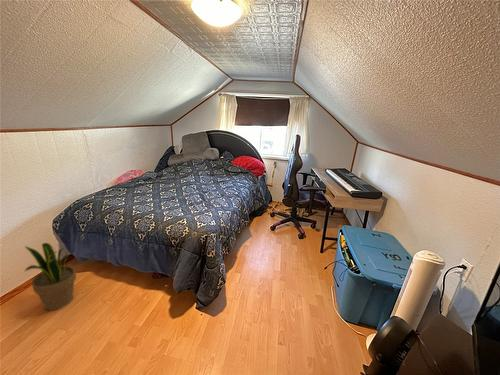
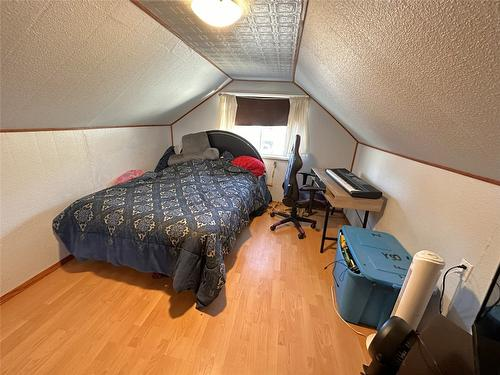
- potted plant (50, 276)
